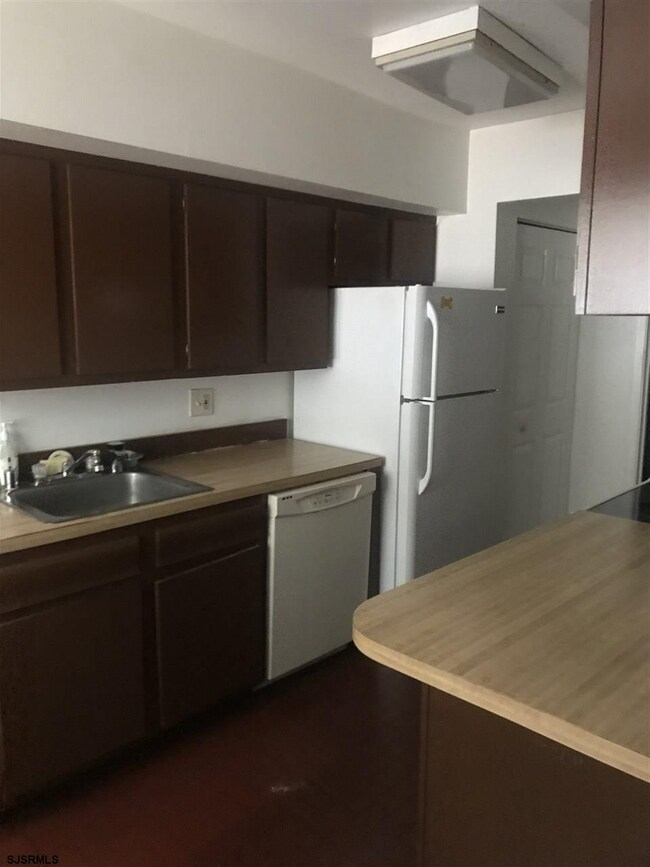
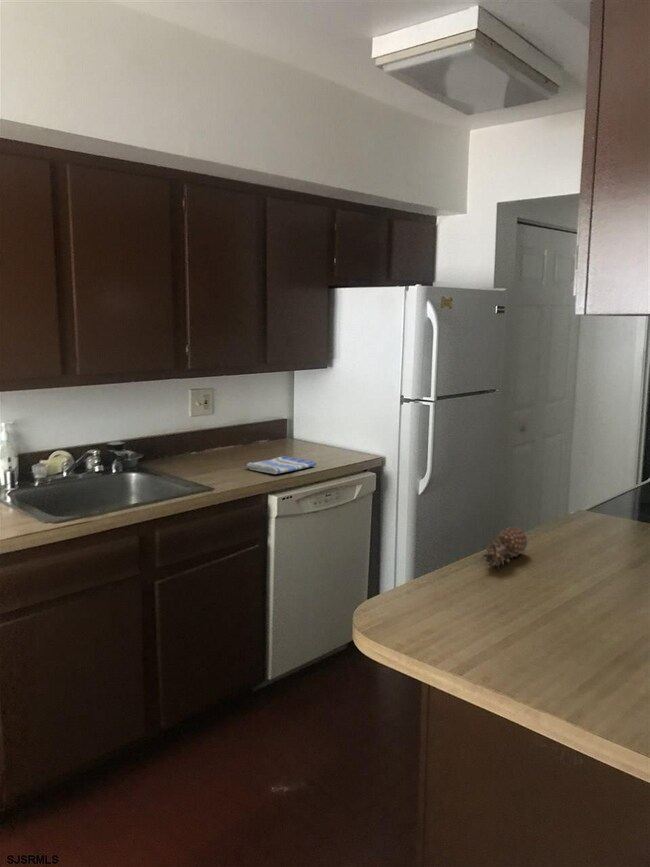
+ fruit (506, 546)
+ dish towel (281, 464)
